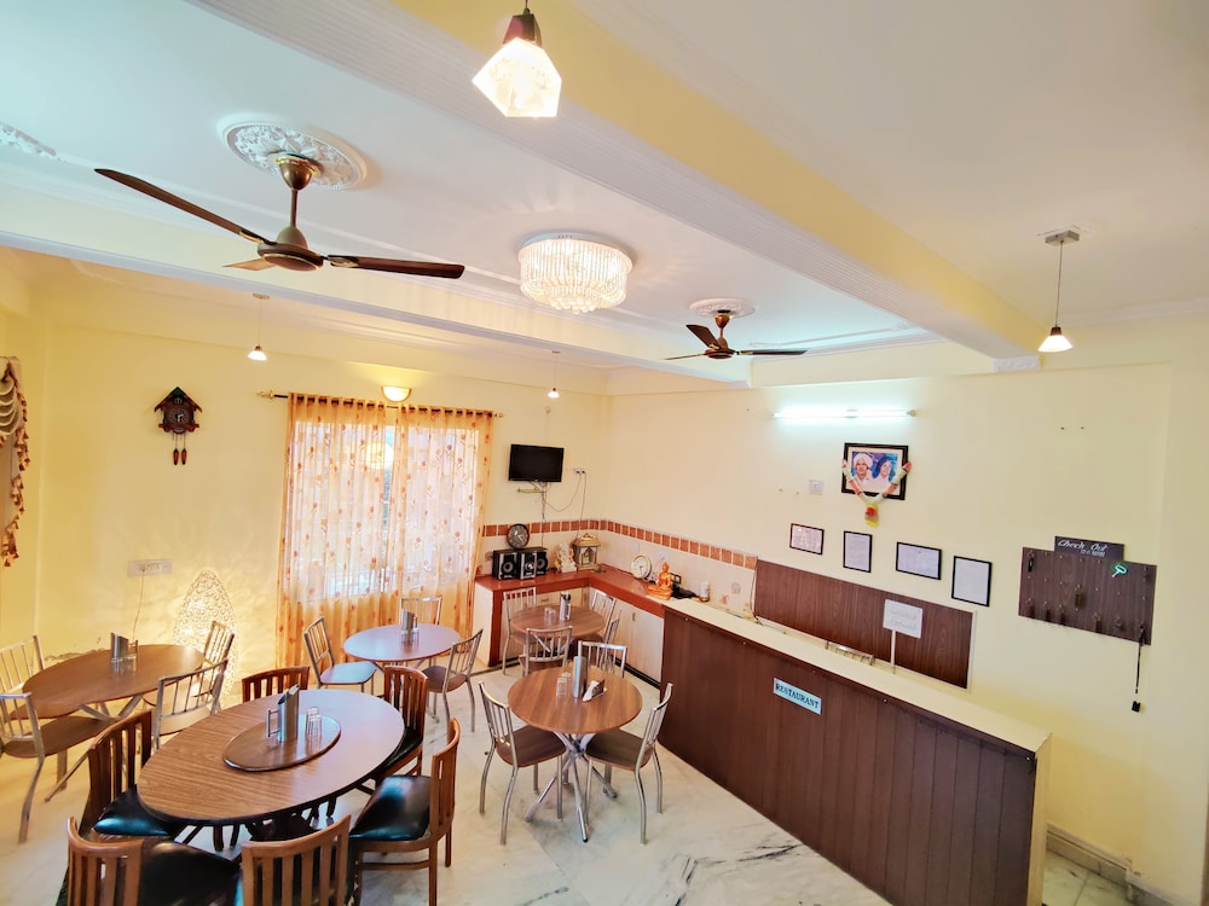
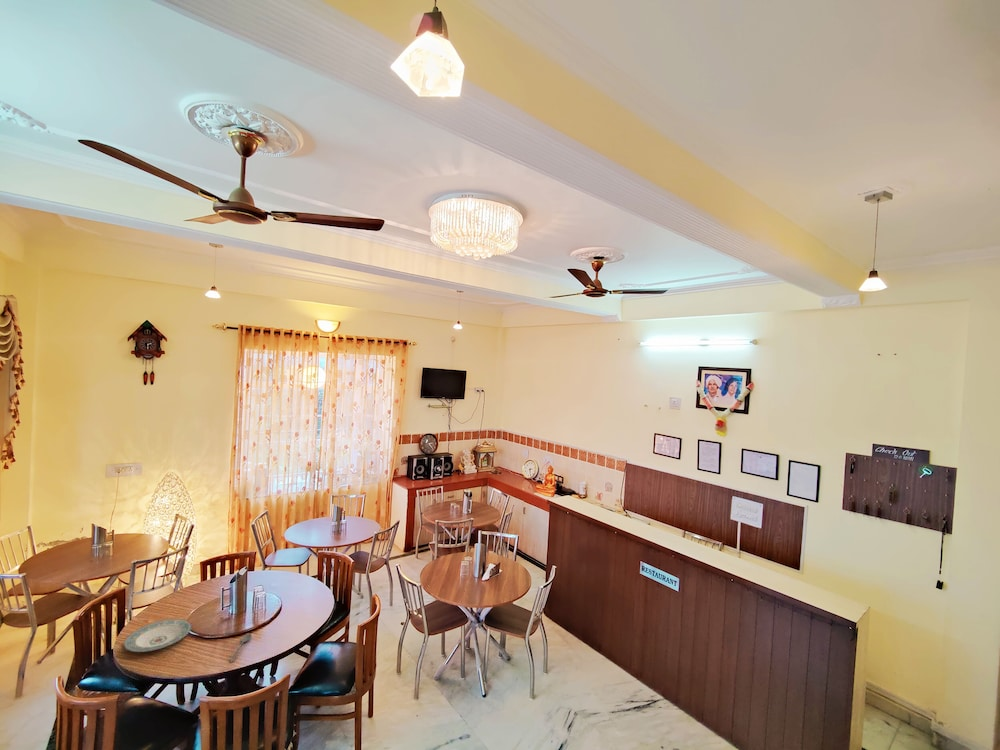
+ soupspoon (240, 646)
+ plate (158, 637)
